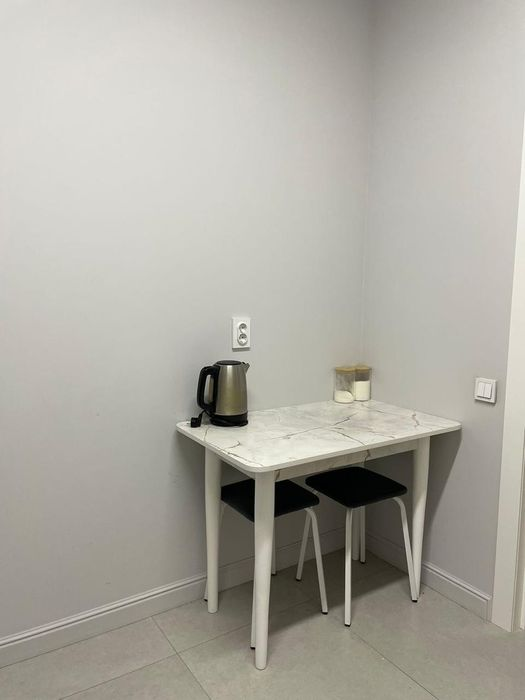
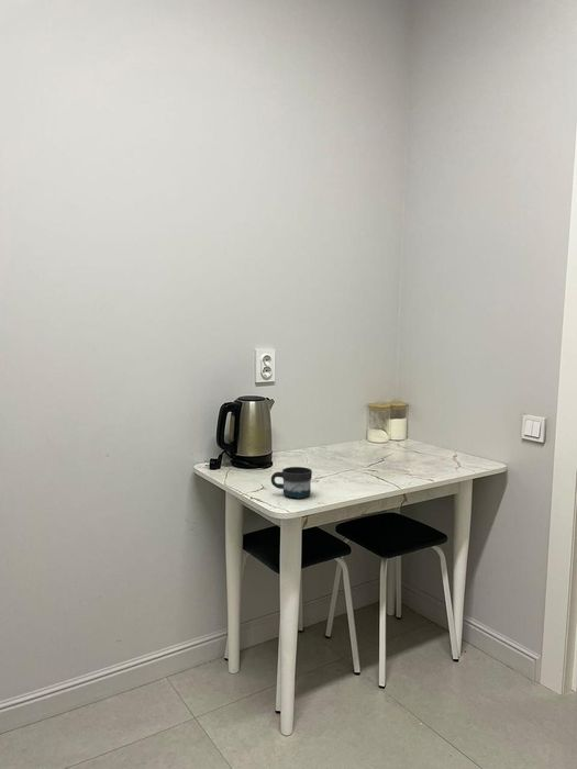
+ mug (293, 482)
